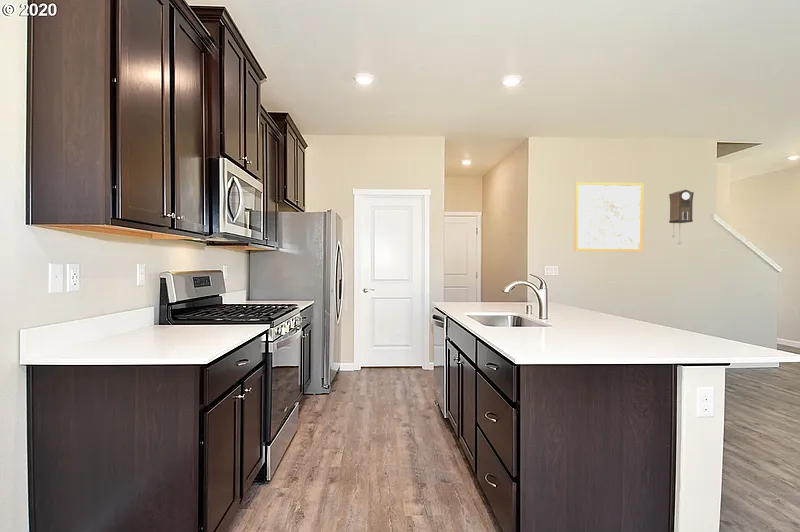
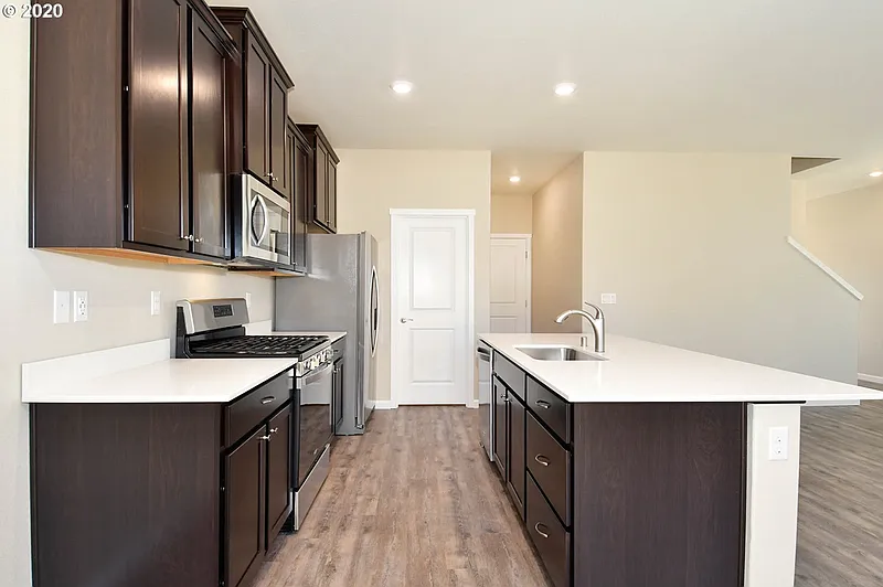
- pendulum clock (680, 217)
- wall art (608, 217)
